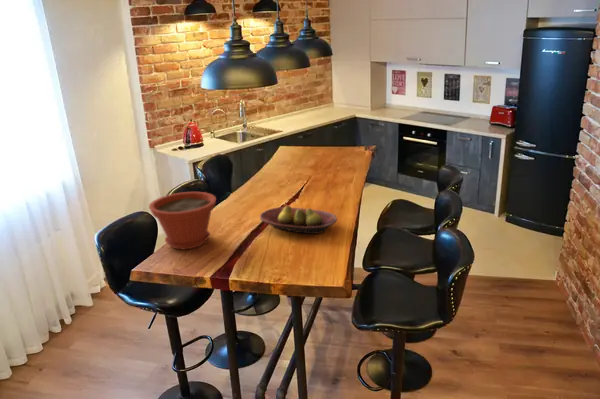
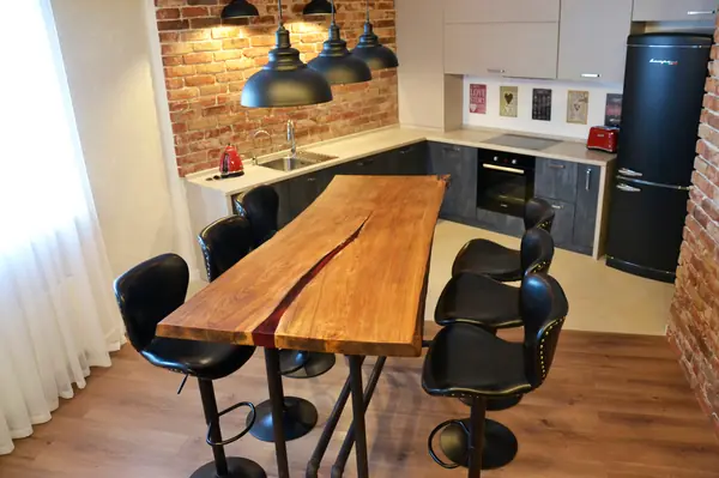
- fruit bowl (297, 217)
- plant pot (185, 222)
